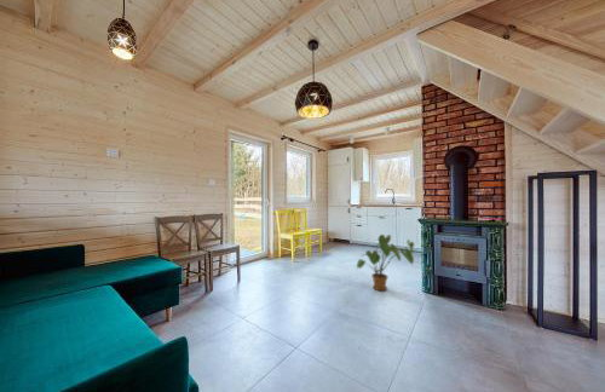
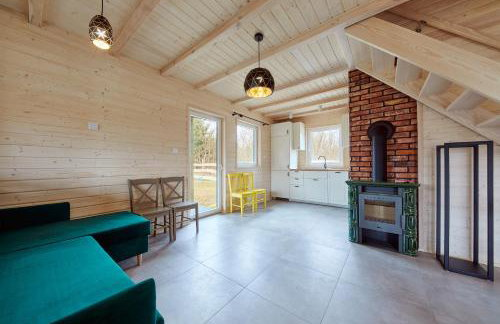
- house plant (384, 261)
